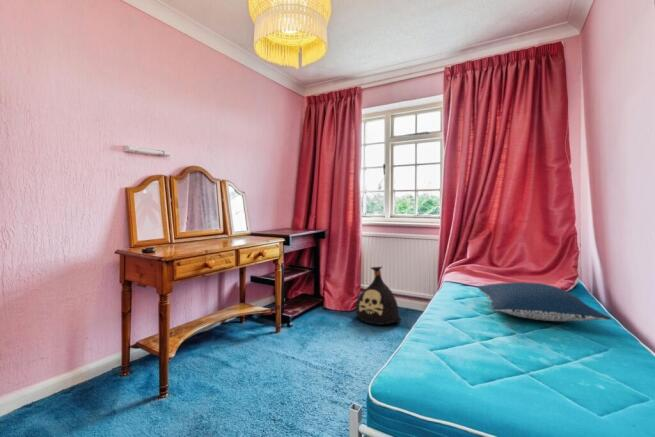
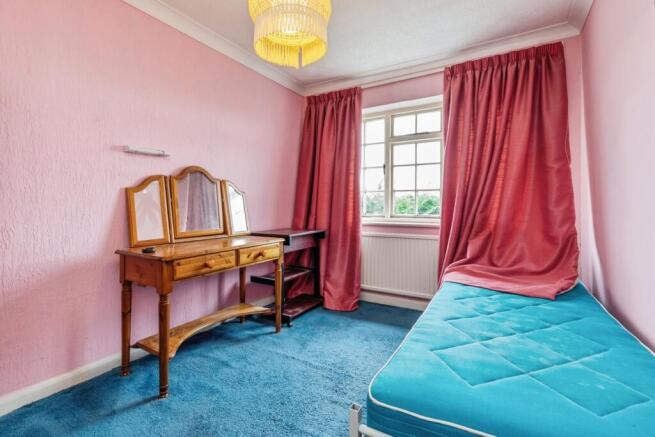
- pillow (531, 300)
- bag (377, 293)
